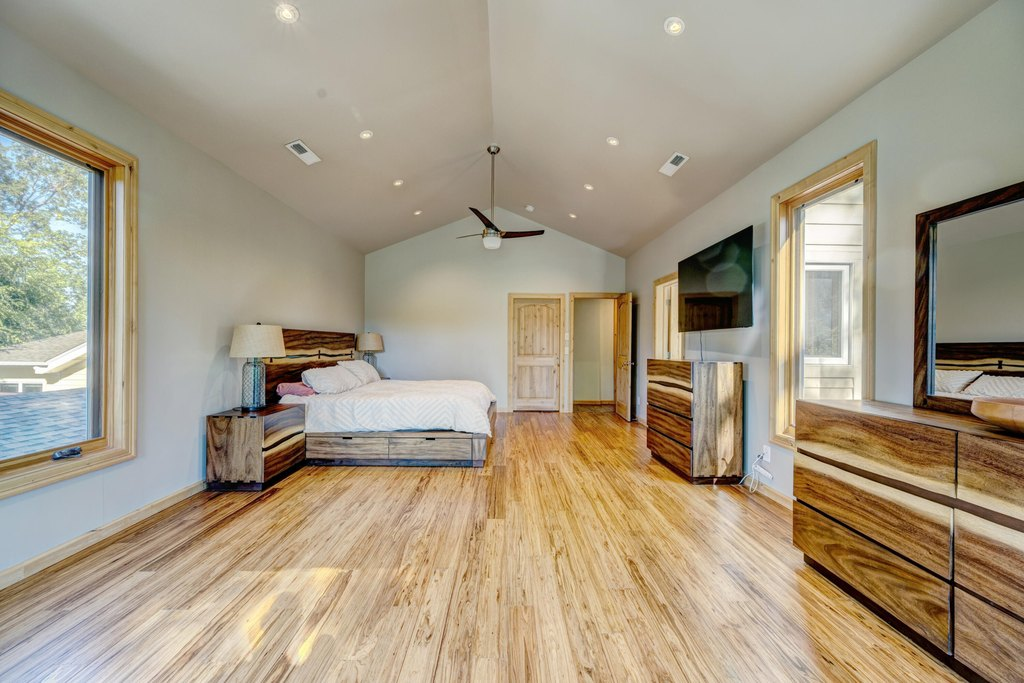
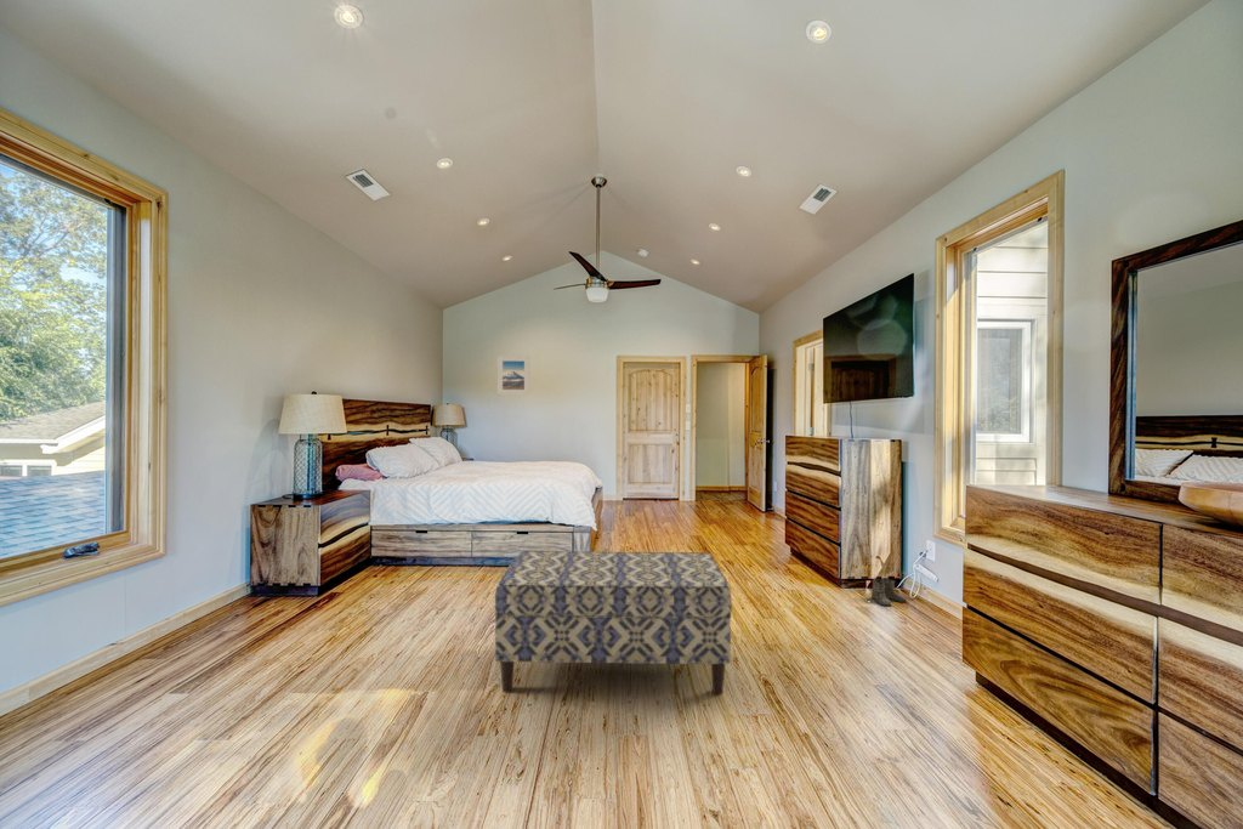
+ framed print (513, 375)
+ boots (886, 591)
+ bench (613, 617)
